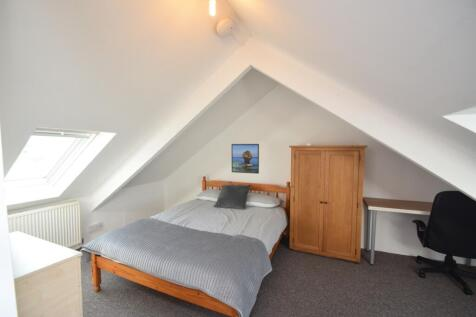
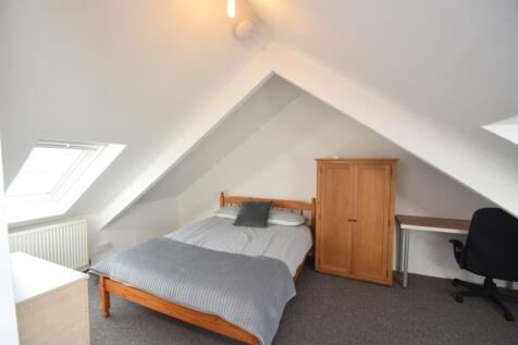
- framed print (244, 158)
